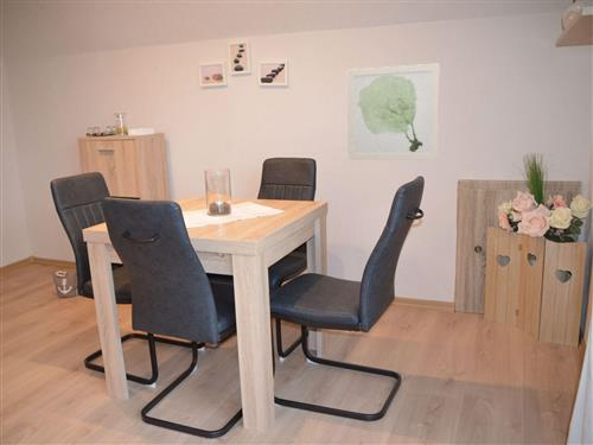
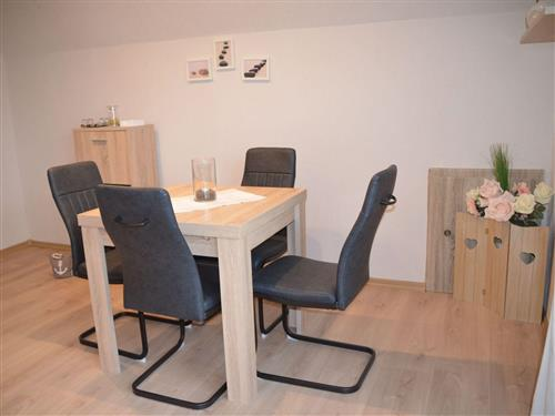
- wall art (391, 114)
